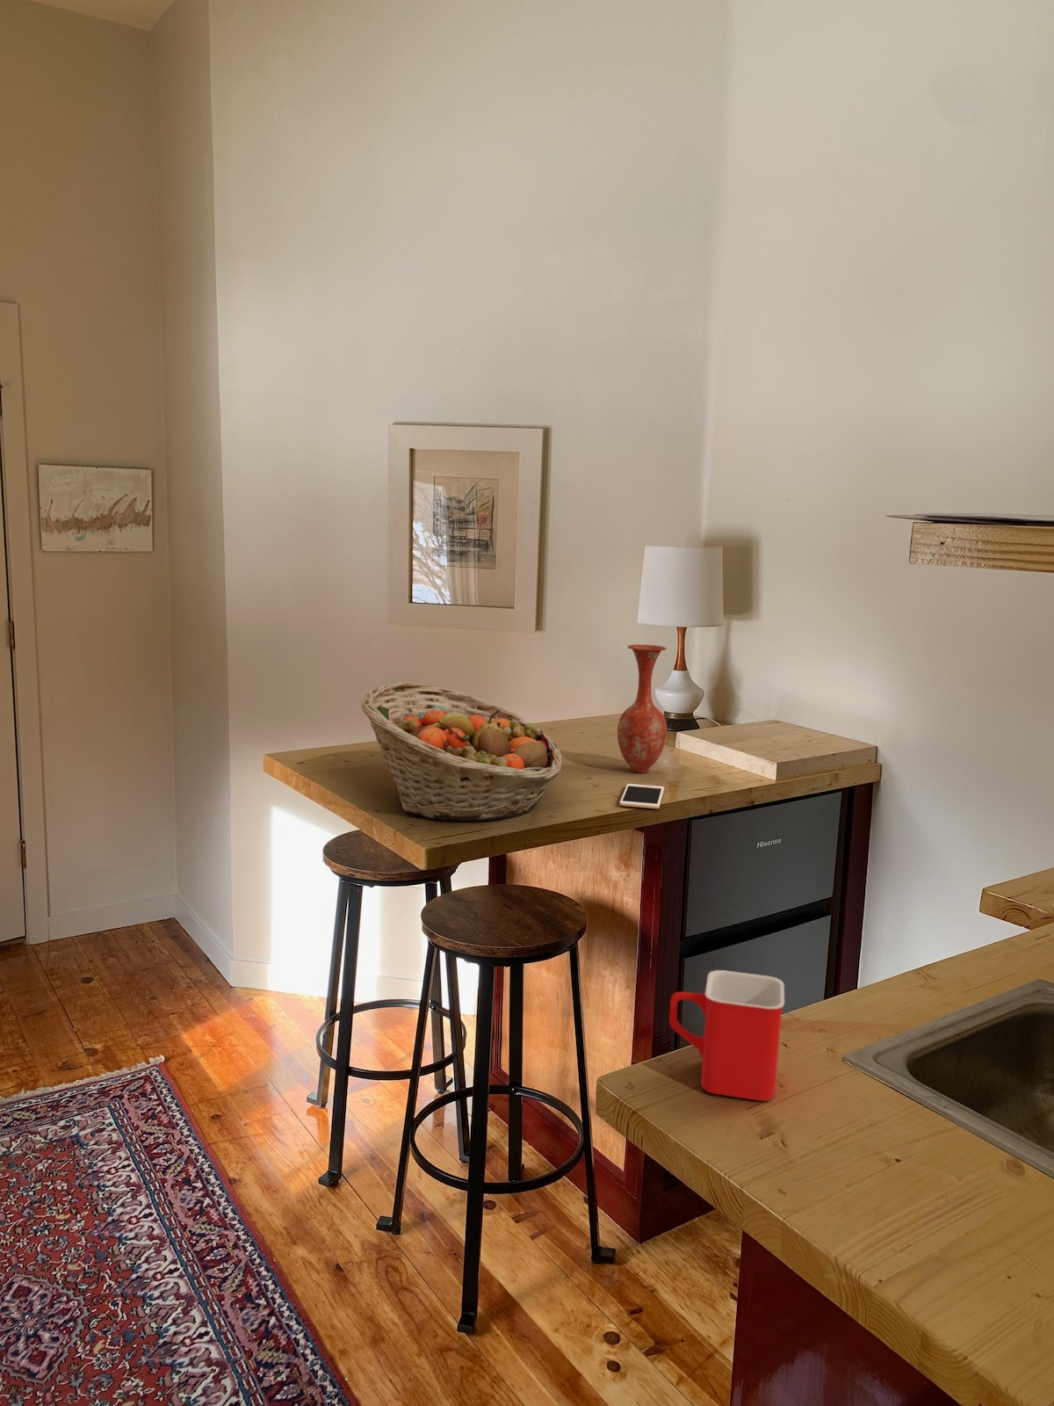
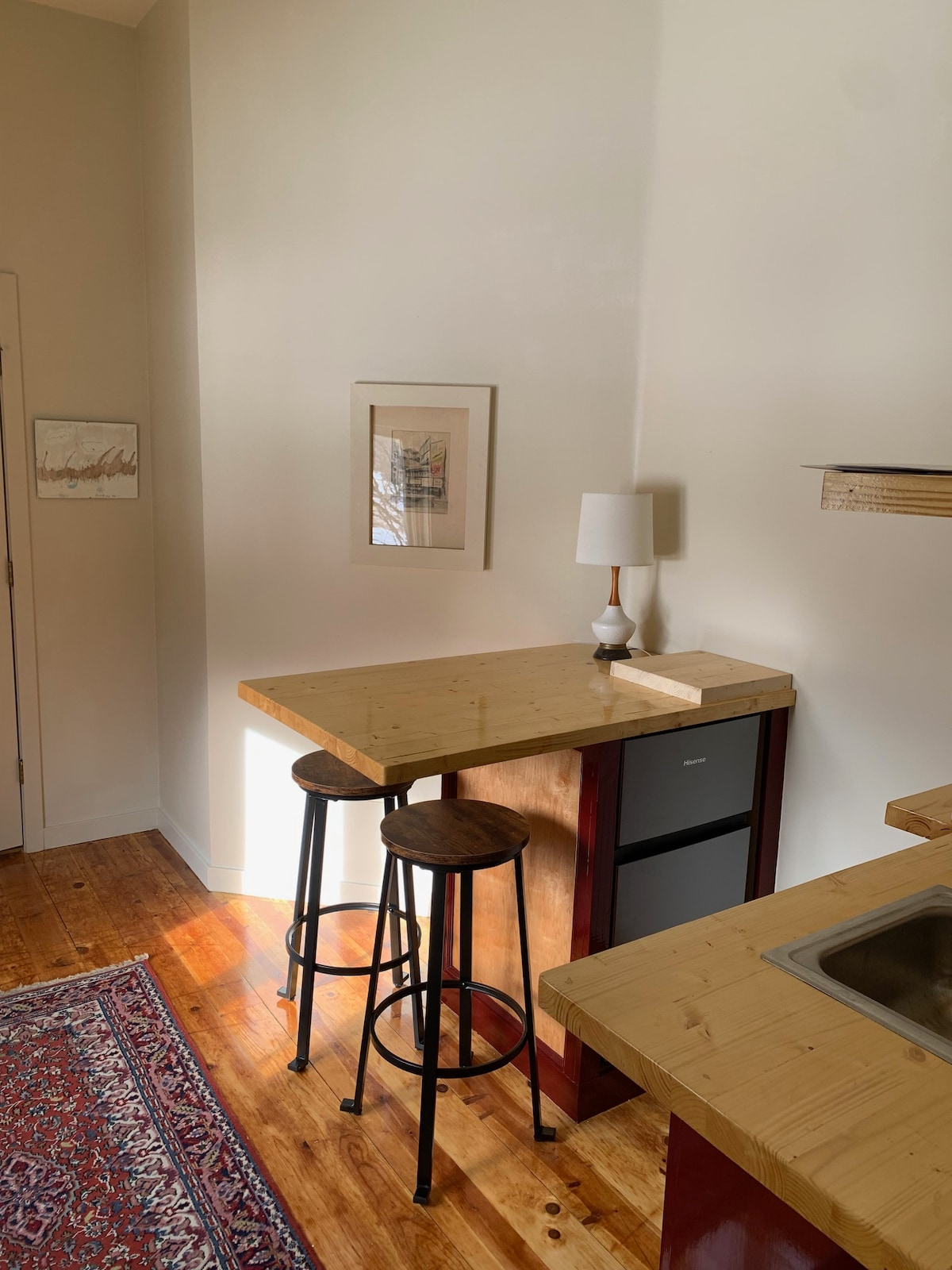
- fruit basket (464, 746)
- cell phone (642, 795)
- vase (643, 710)
- mug (724, 1032)
